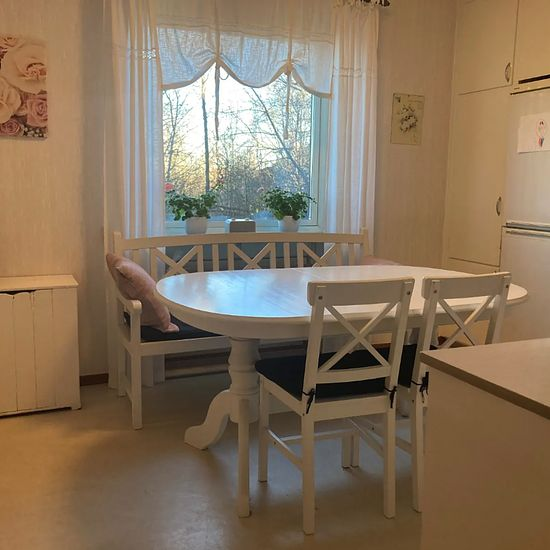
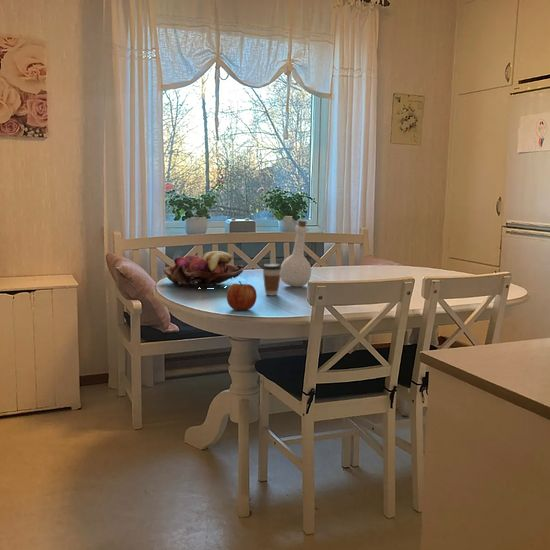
+ fruit basket (204, 268)
+ apple (241, 295)
+ coffee cup (271, 279)
+ bottle (296, 253)
